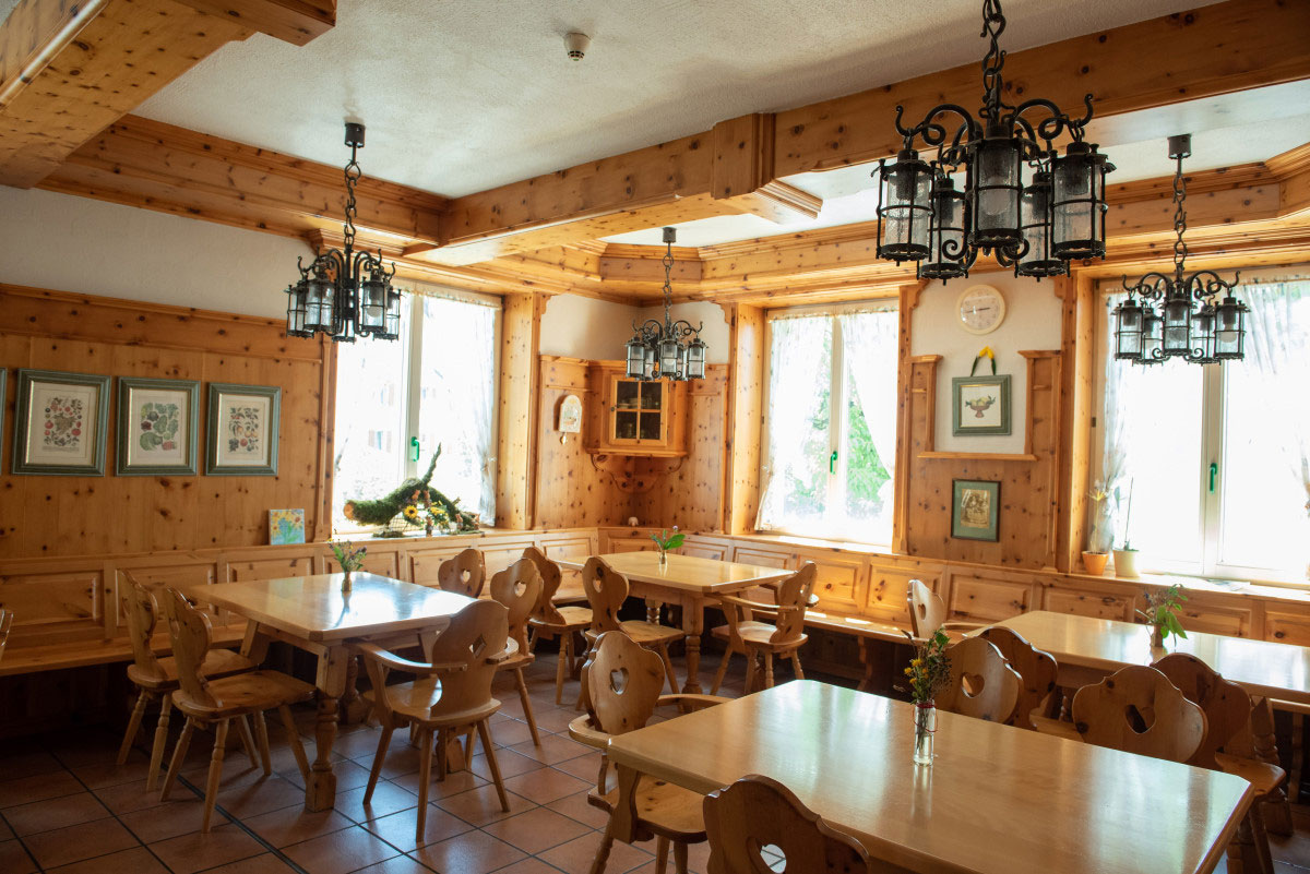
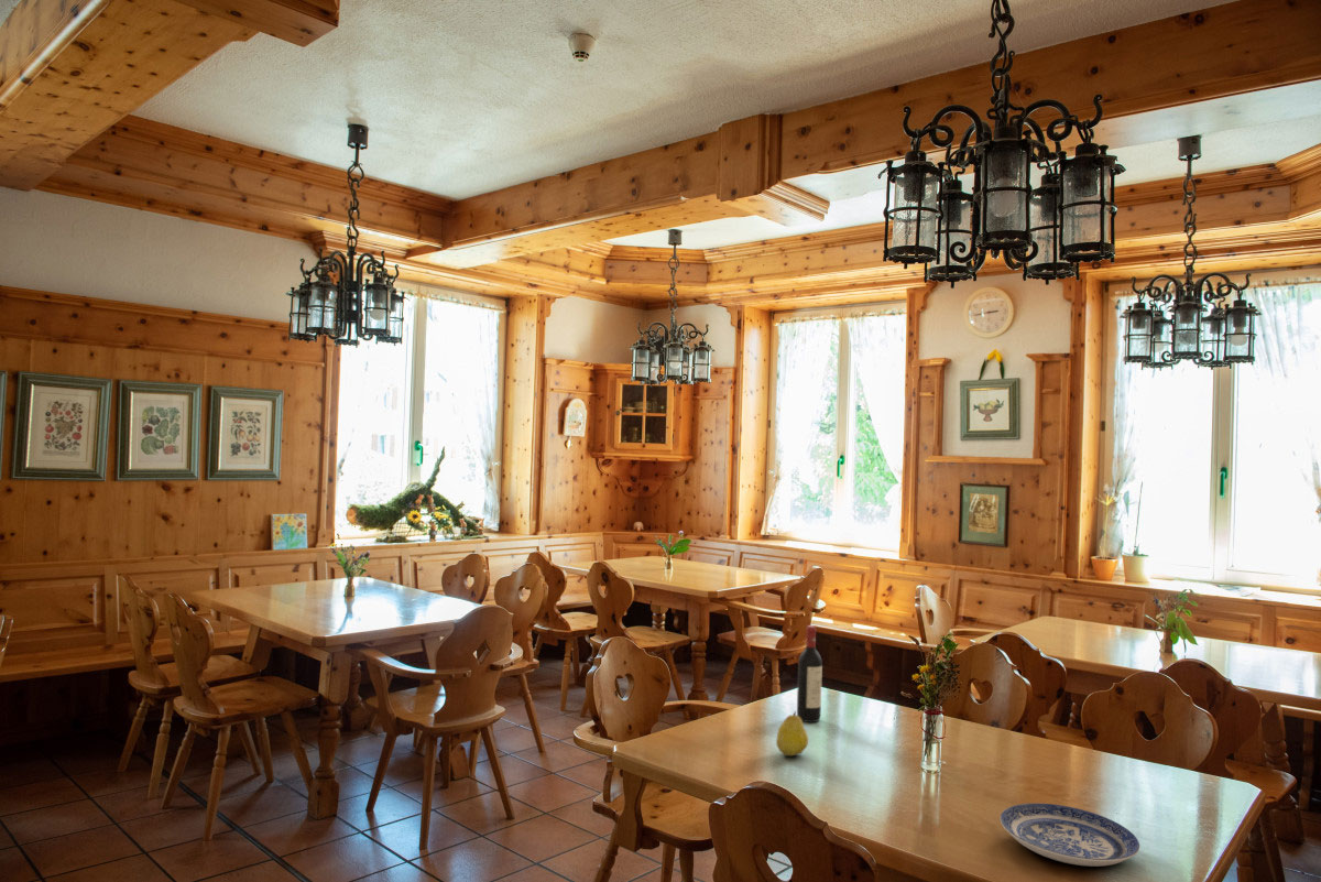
+ wine bottle (809, 672)
+ plate (1067, 838)
+ fruit (793, 733)
